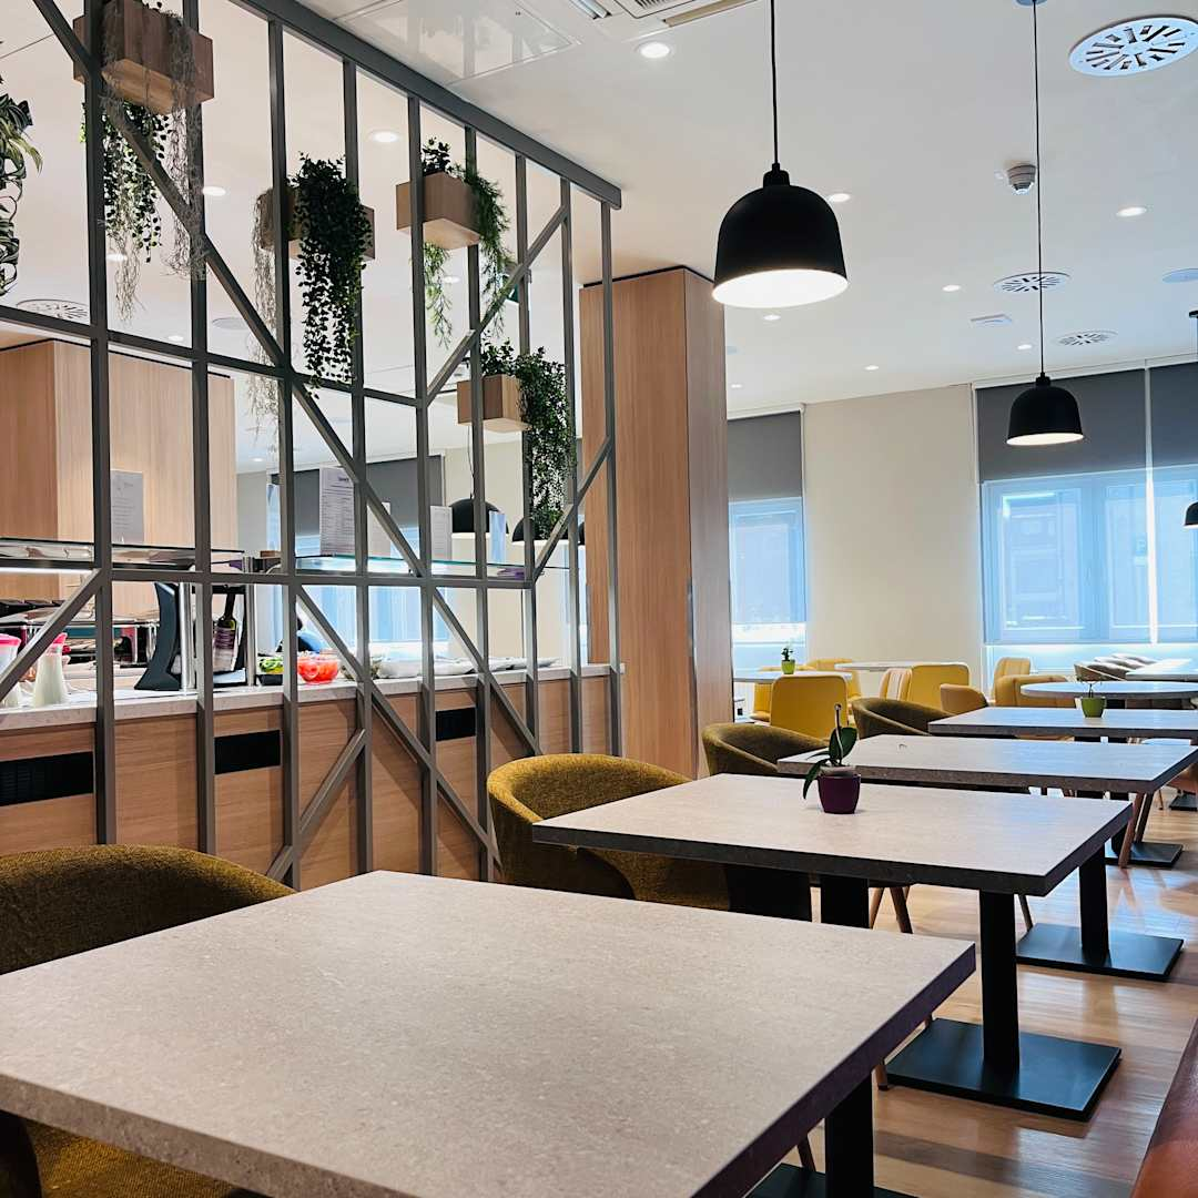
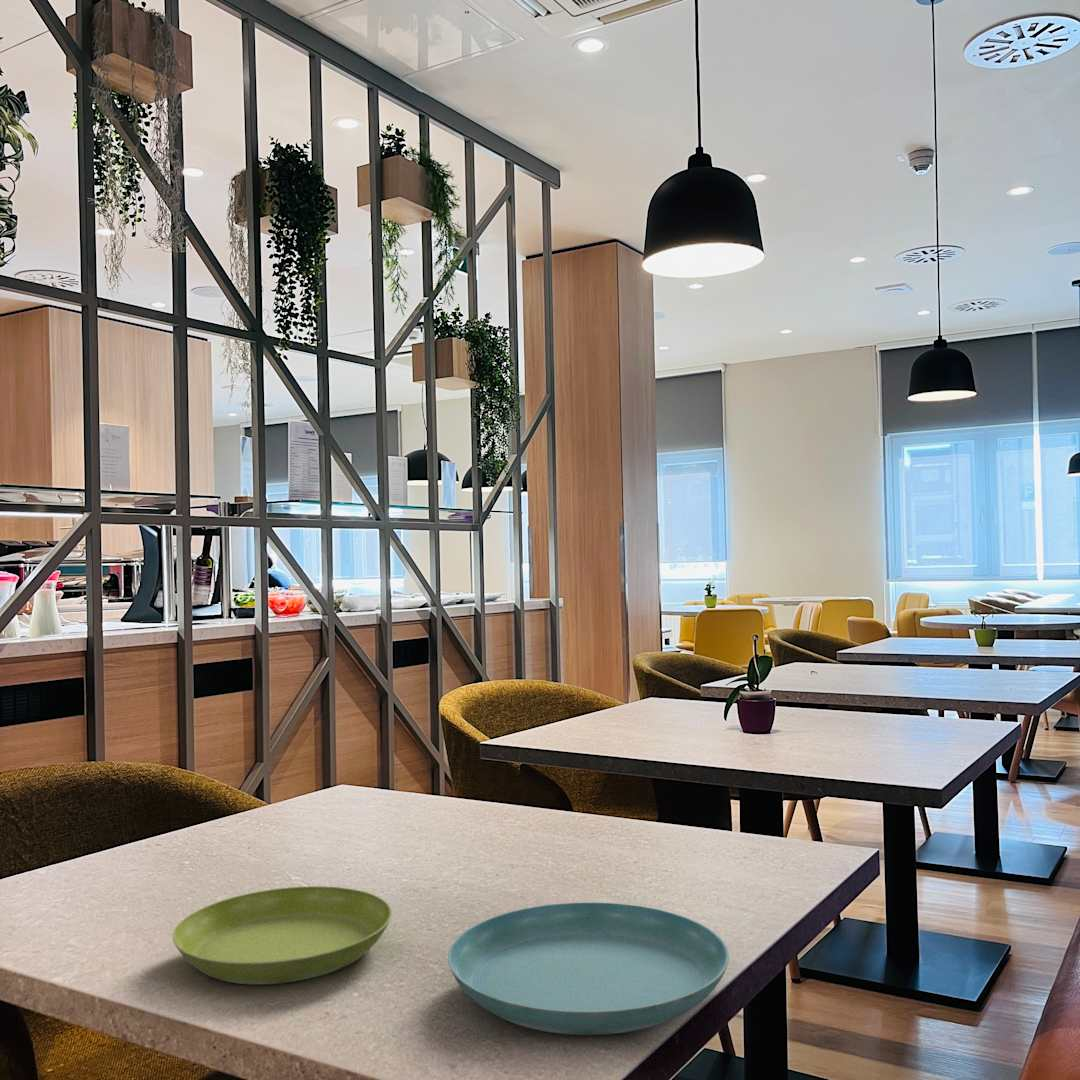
+ saucer (285, 935)
+ saucer (588, 967)
